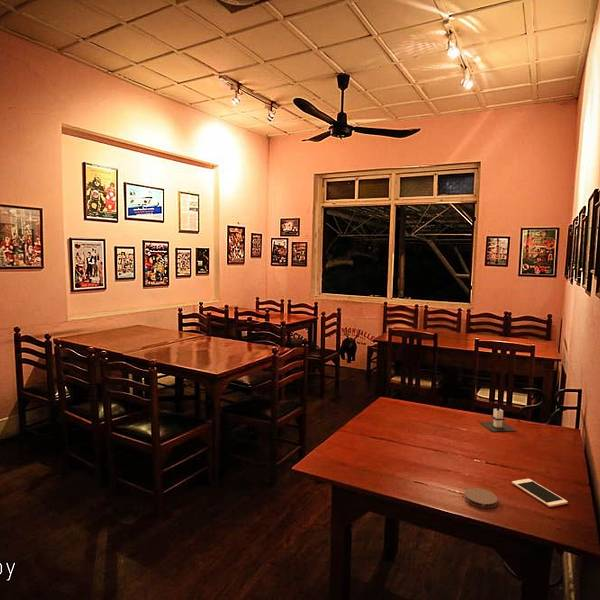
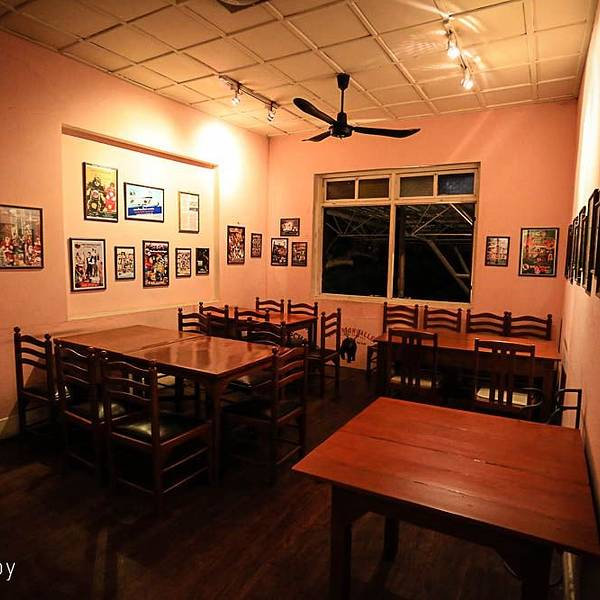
- cell phone (538, 491)
- coaster (480, 497)
- architectural model (497, 418)
